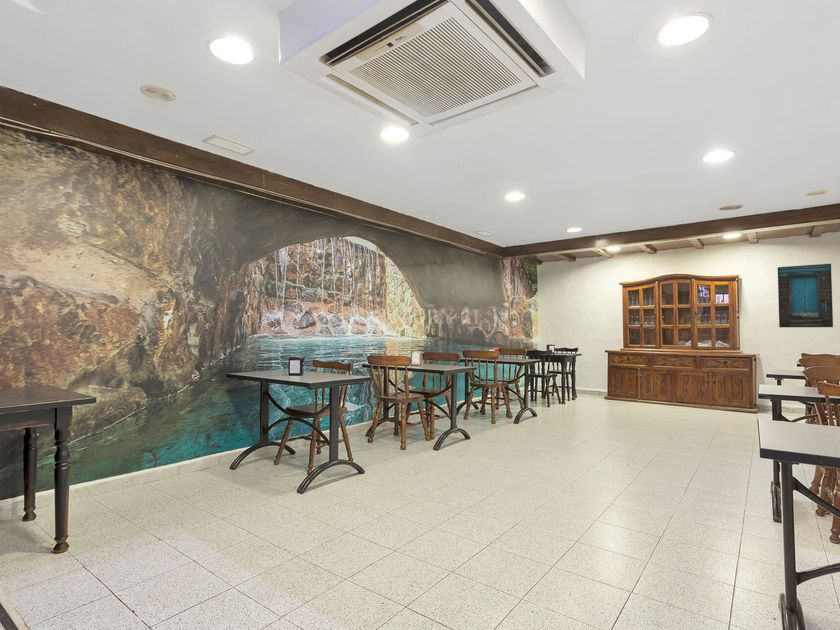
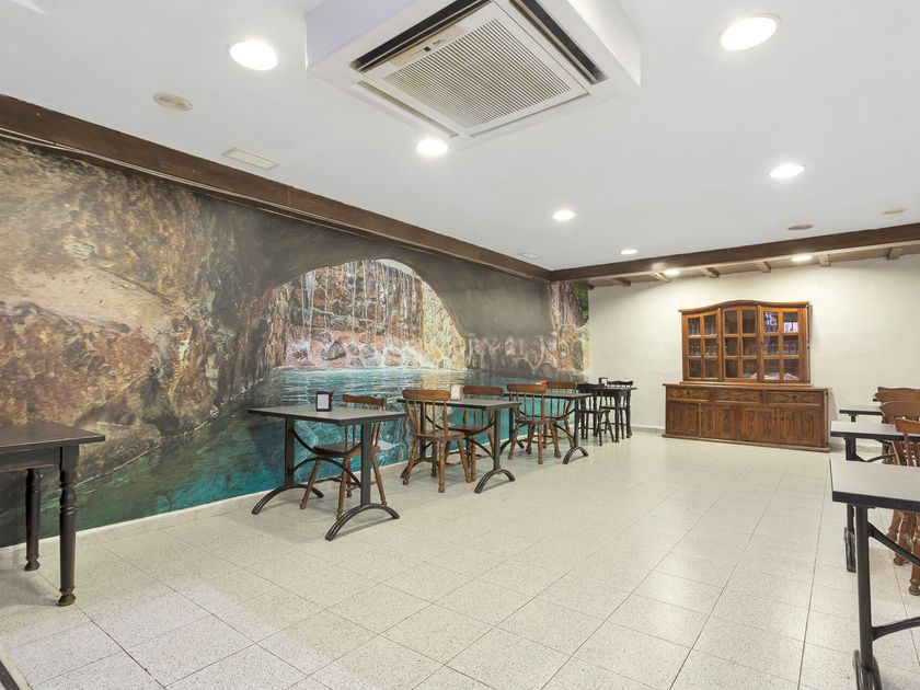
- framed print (804, 296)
